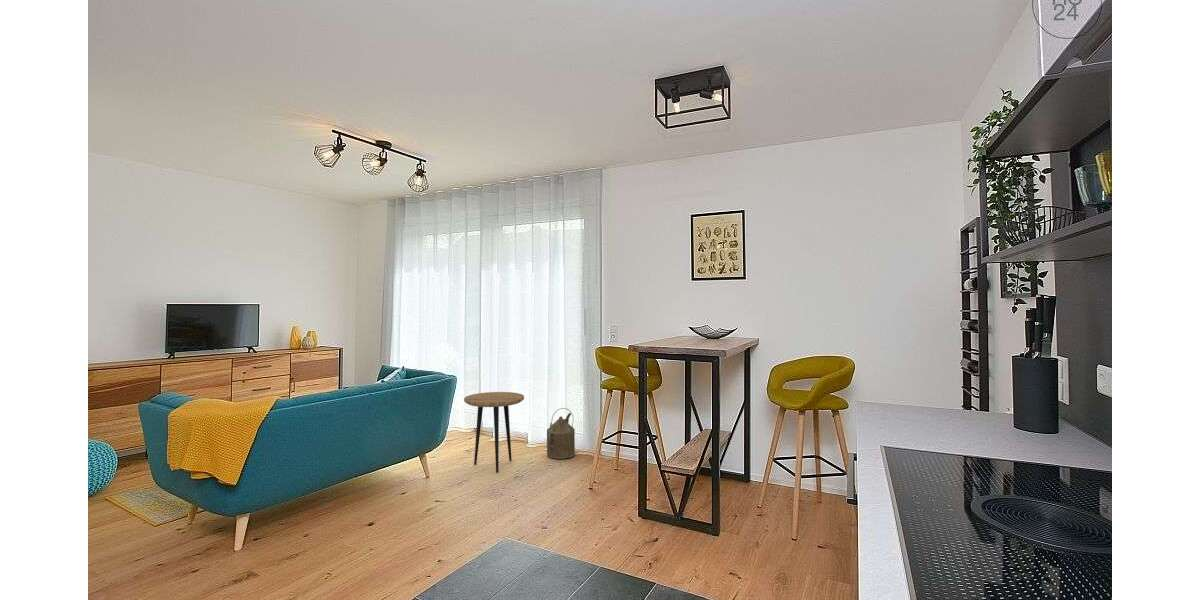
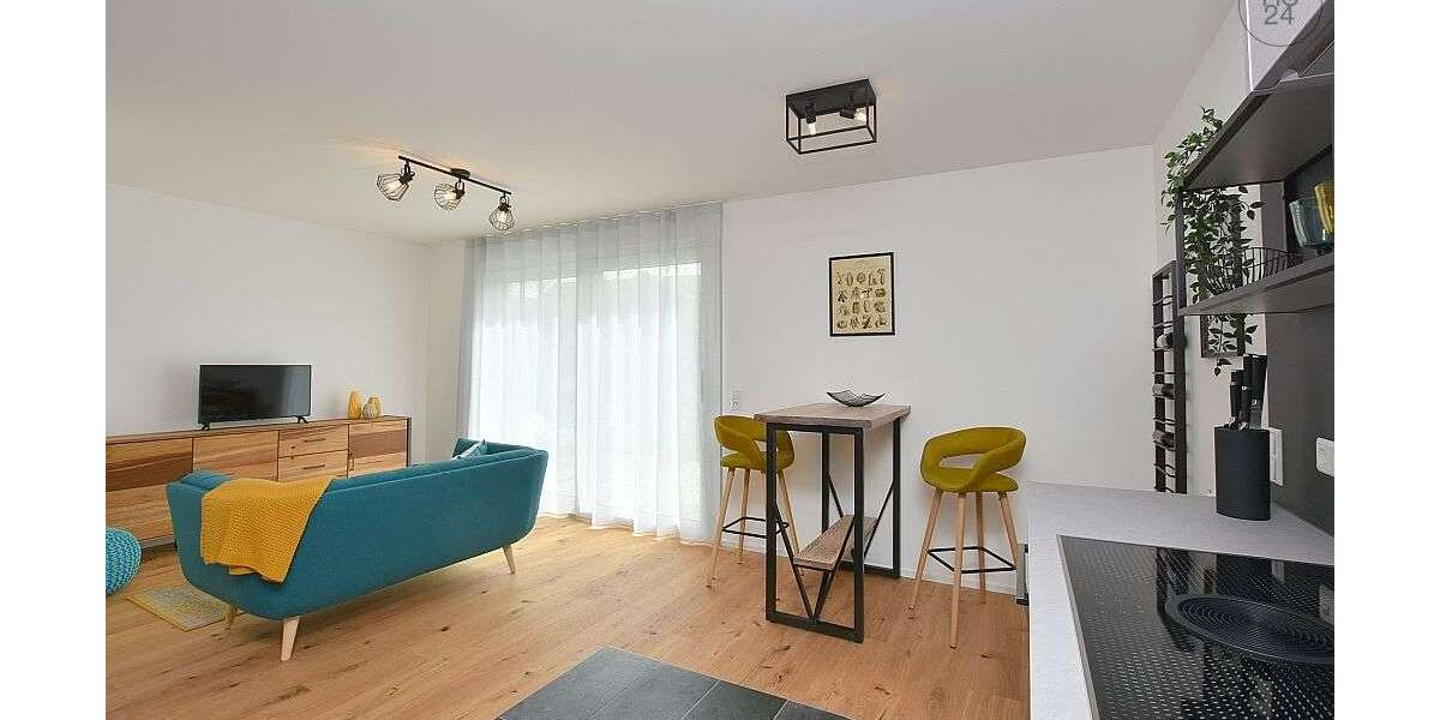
- watering can (560, 432)
- side table (494, 431)
